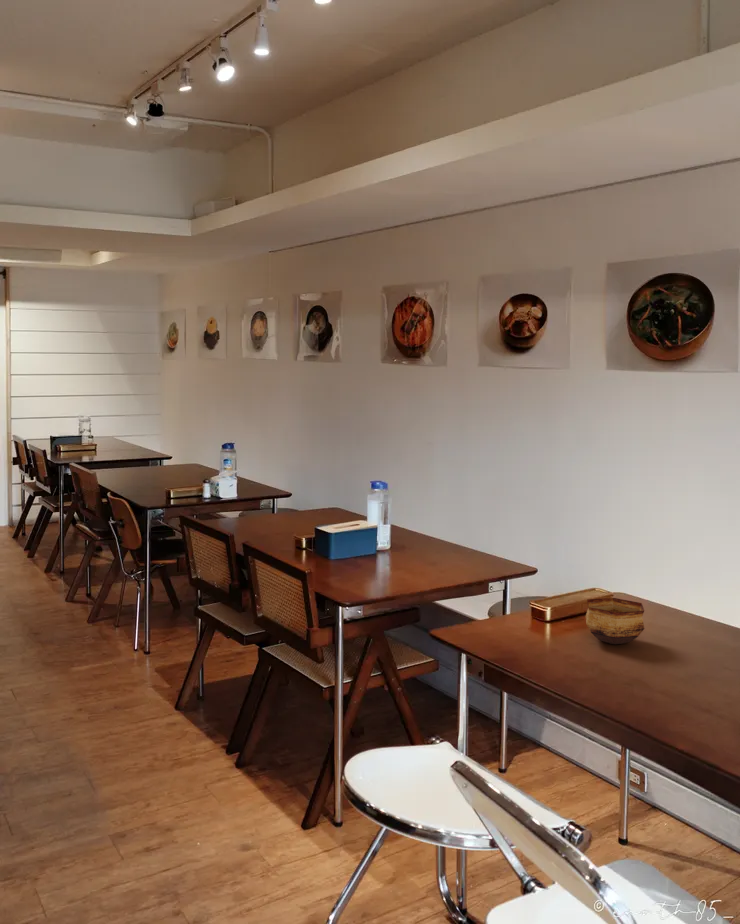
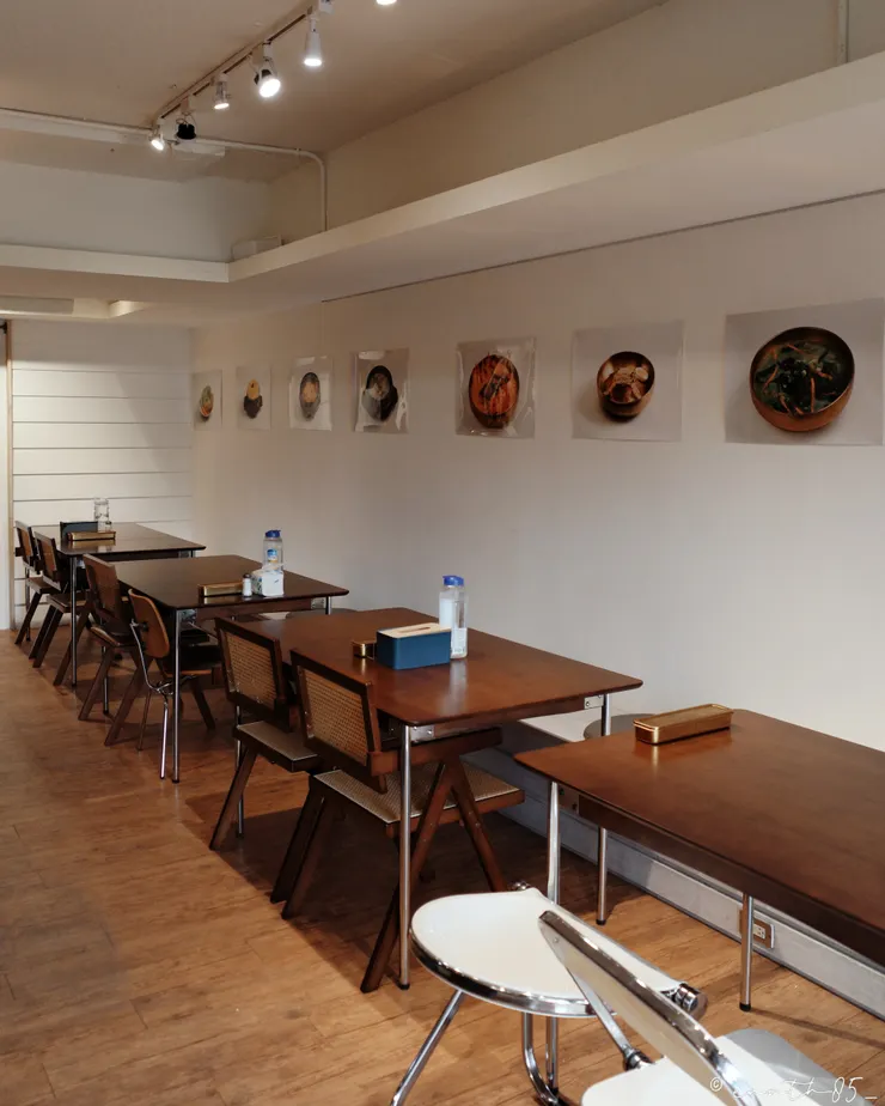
- bowl (614, 623)
